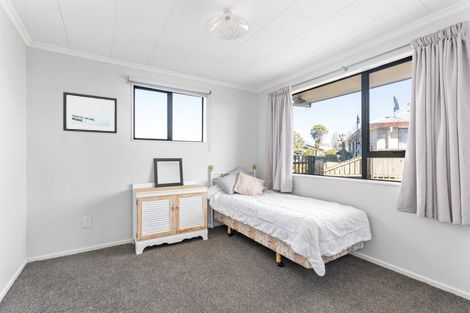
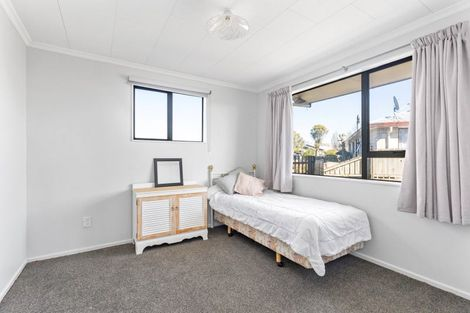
- wall art (91, 113)
